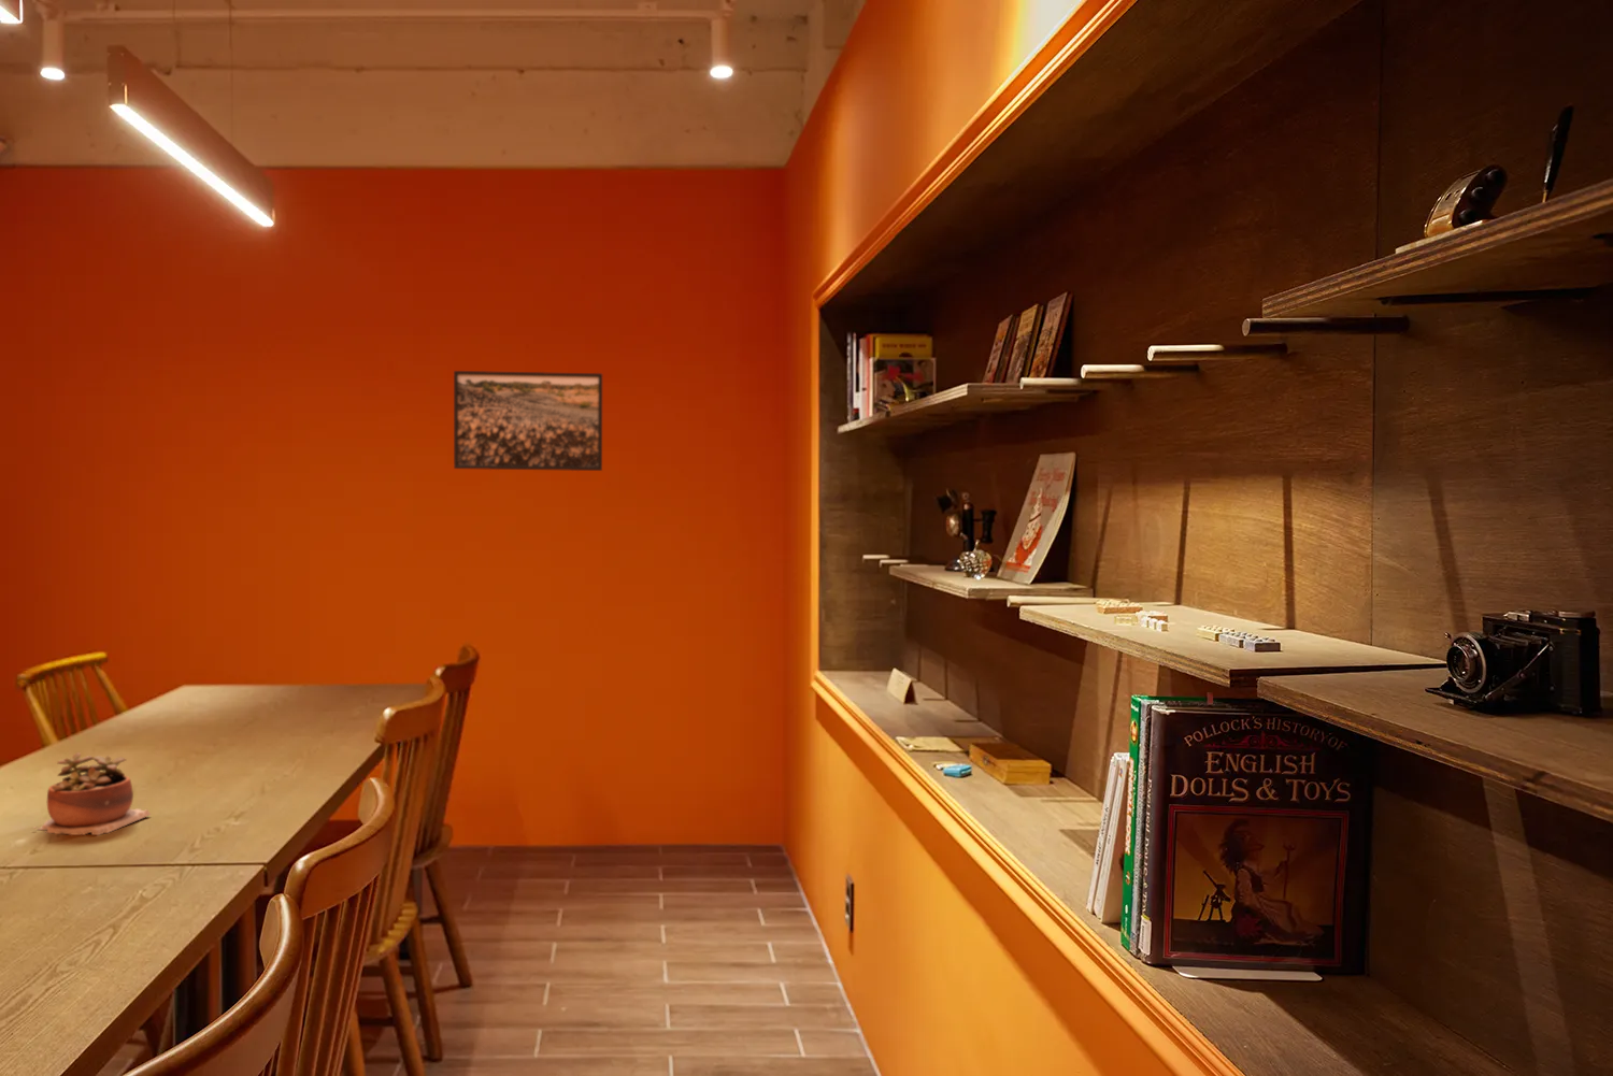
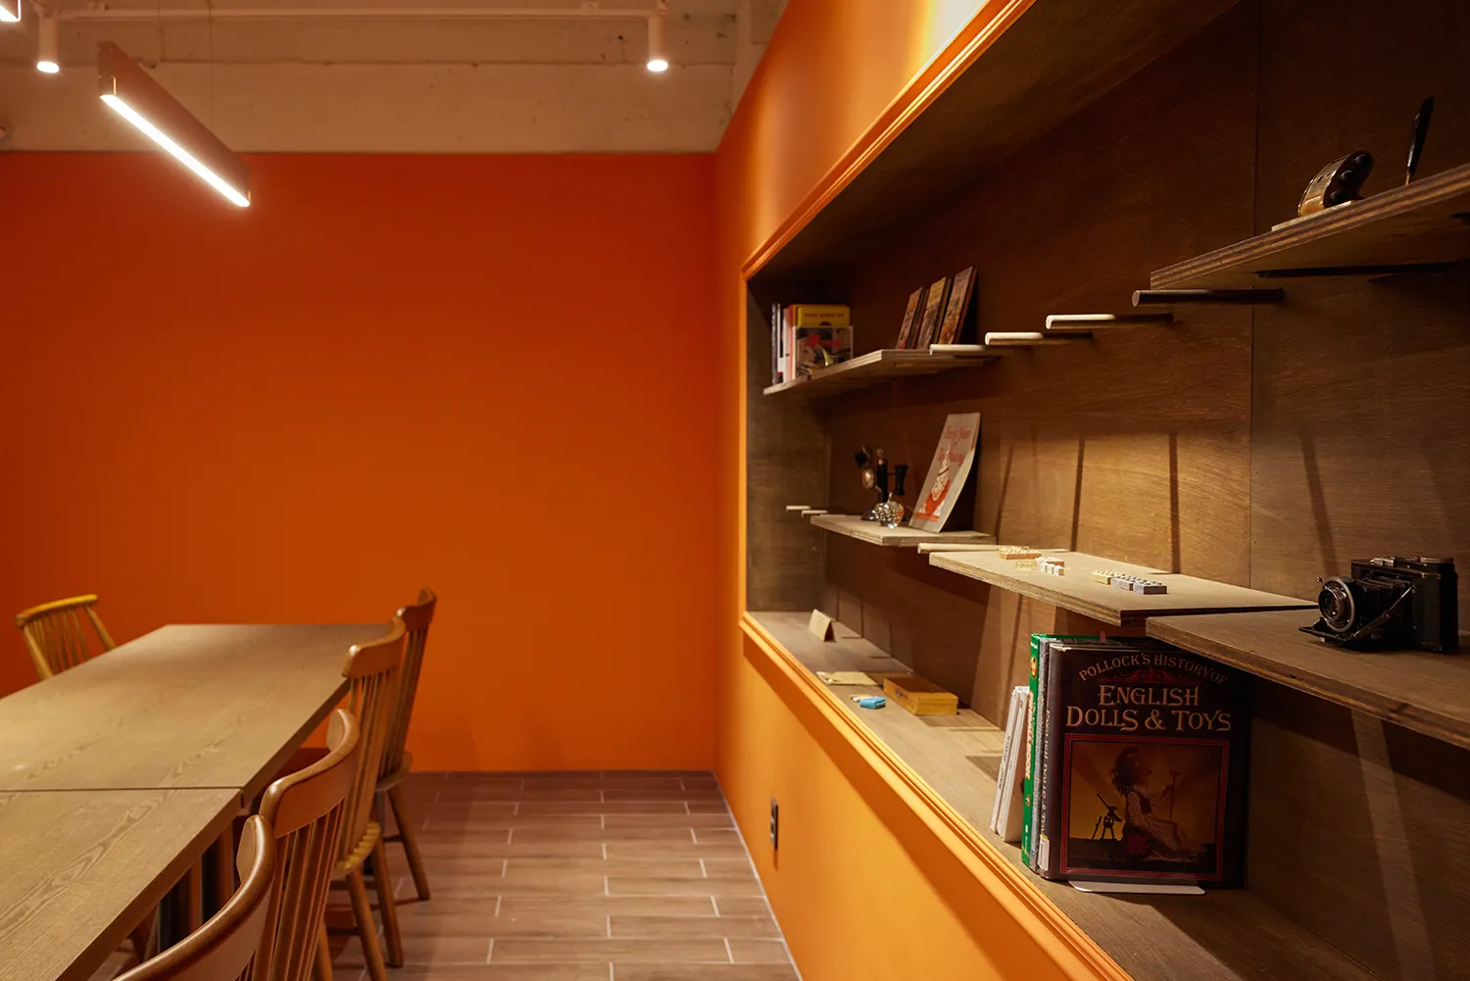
- succulent plant (89, 789)
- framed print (528, 420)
